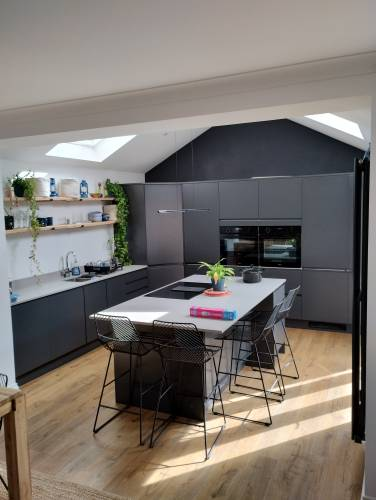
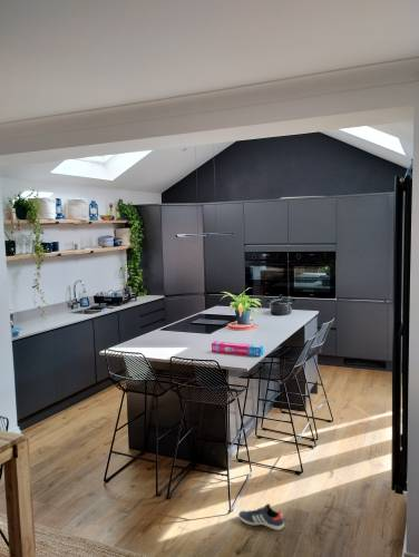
+ sneaker (261, 512)
